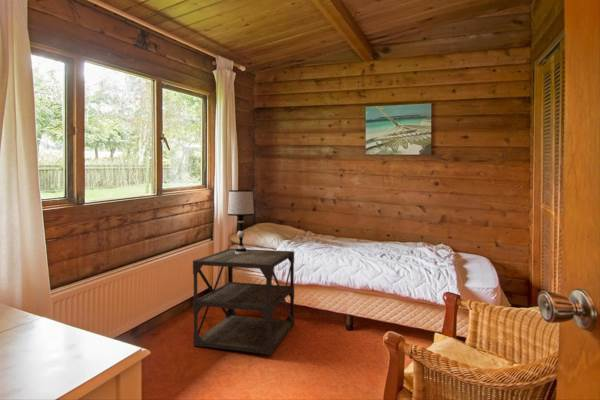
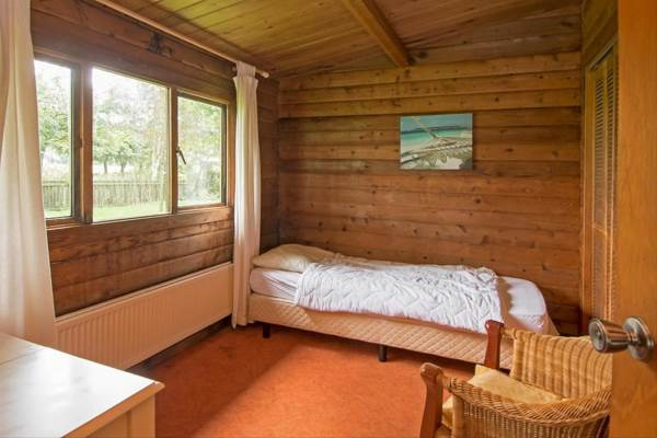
- table lamp (240, 221)
- side table (247, 295)
